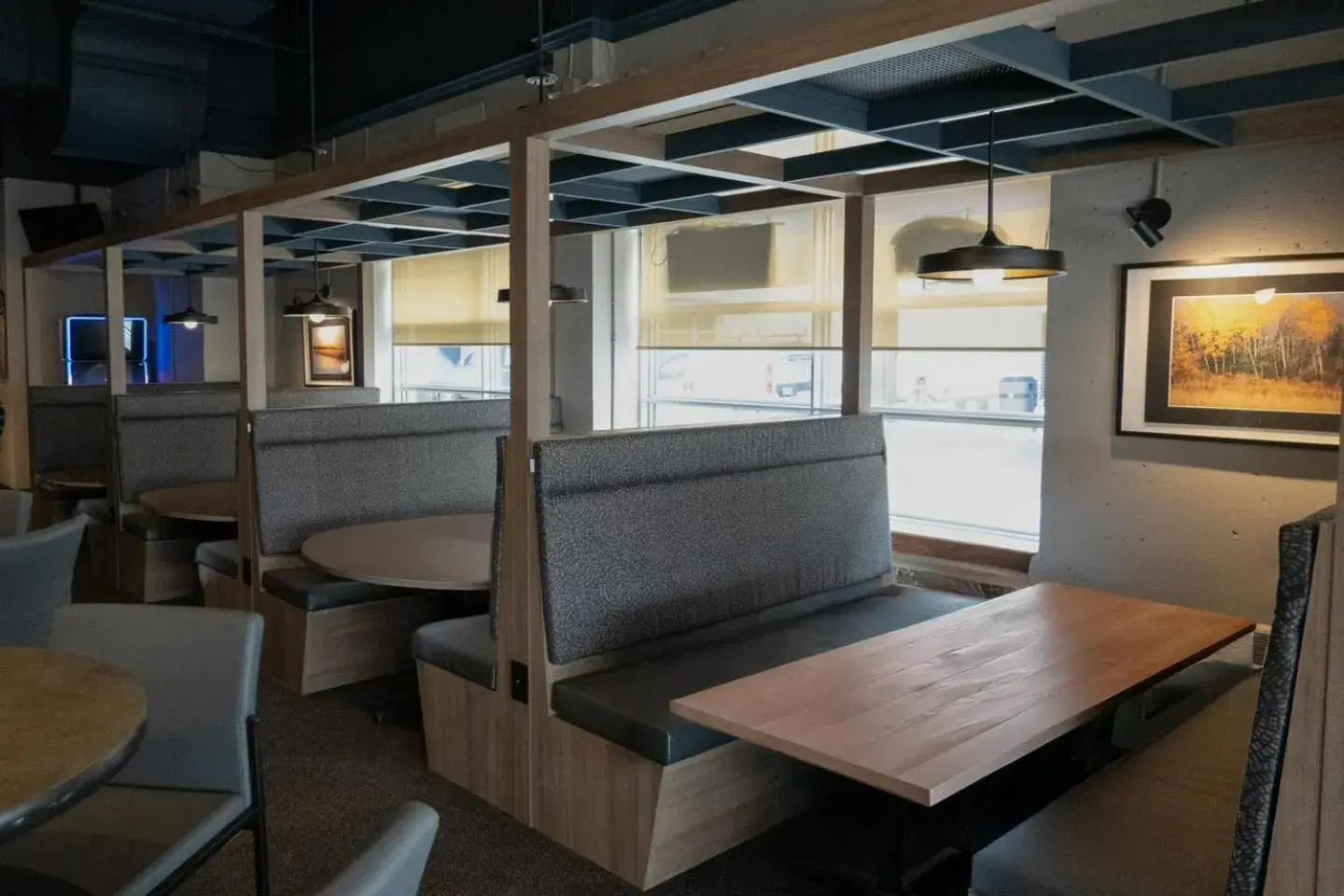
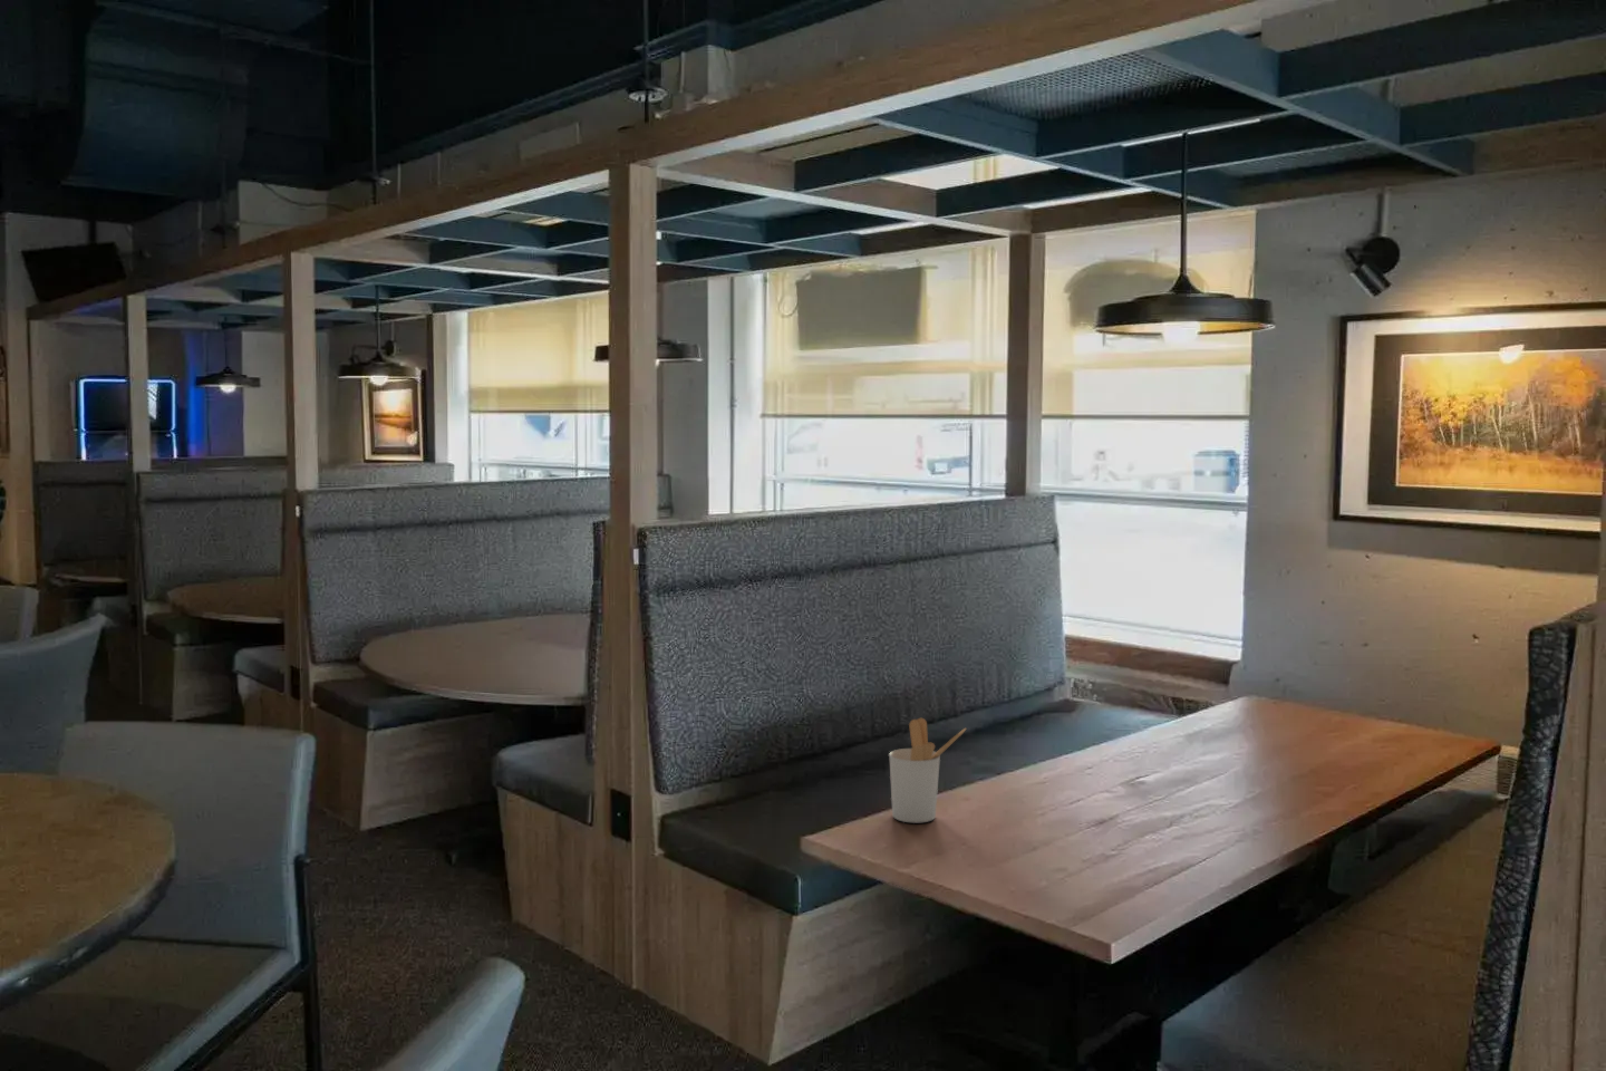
+ utensil holder (928, 771)
